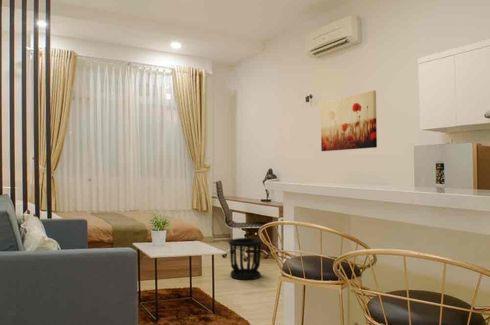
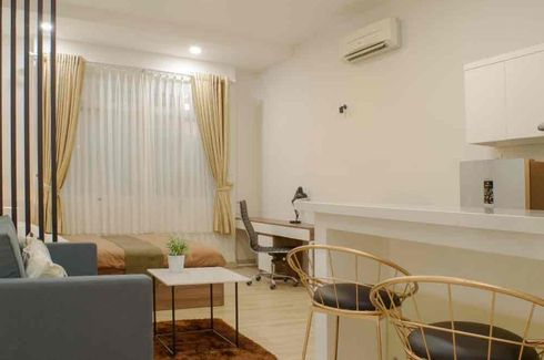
- wall art (346, 123)
- wastebasket (242, 258)
